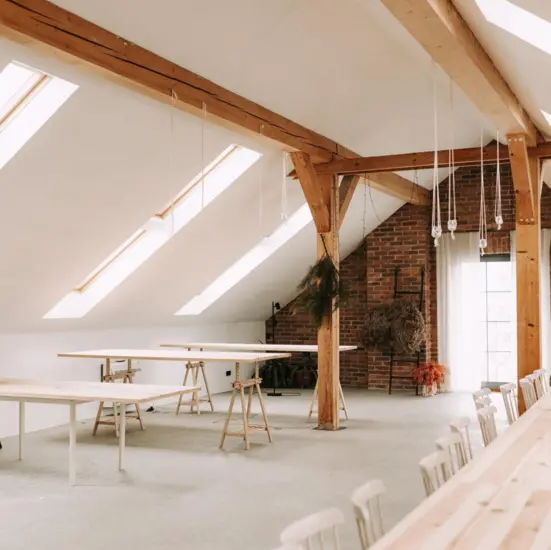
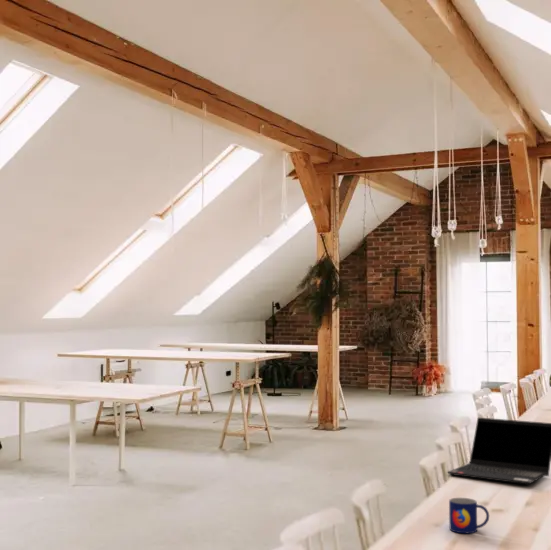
+ laptop computer (502, 449)
+ mug (469, 515)
